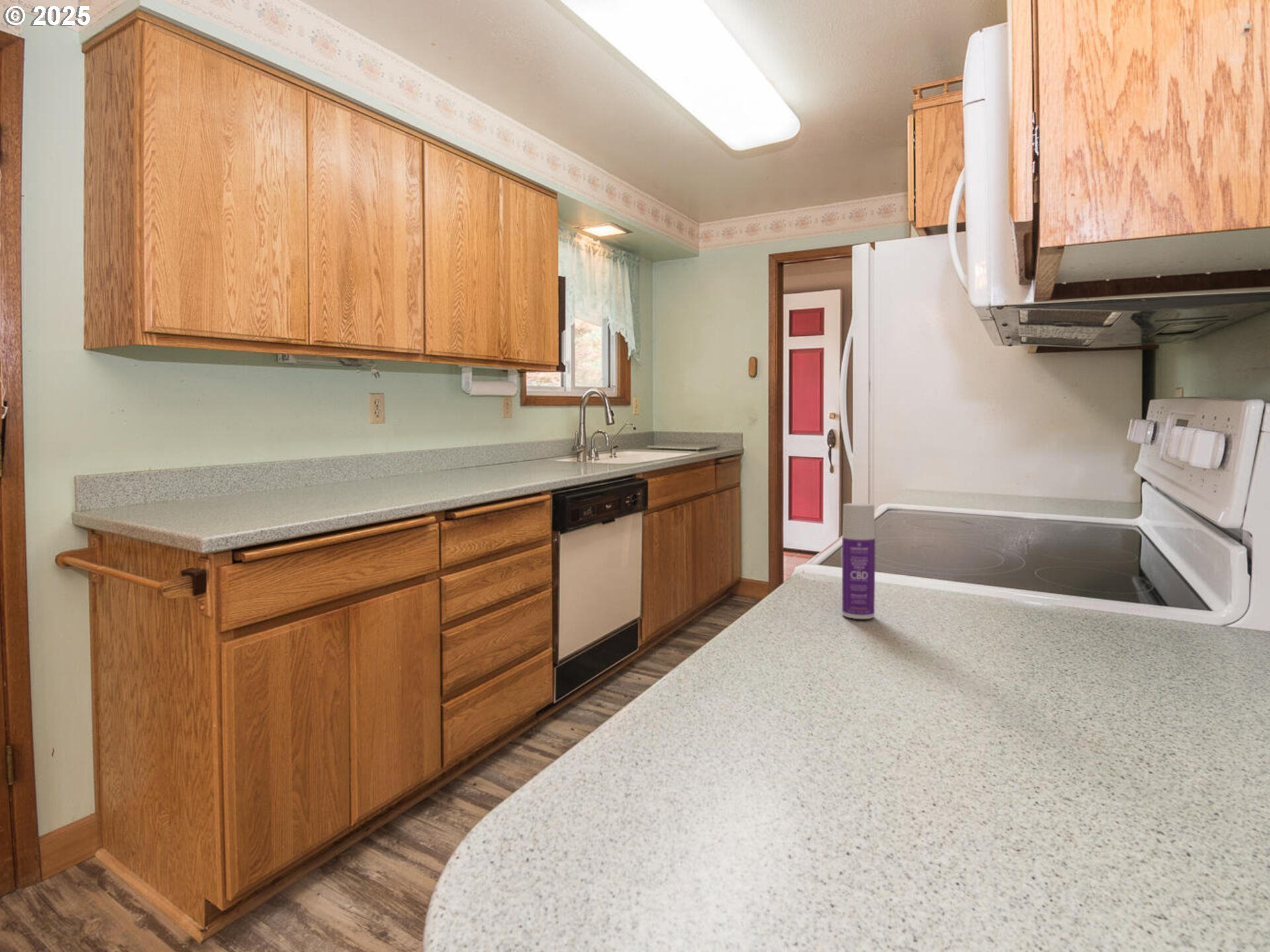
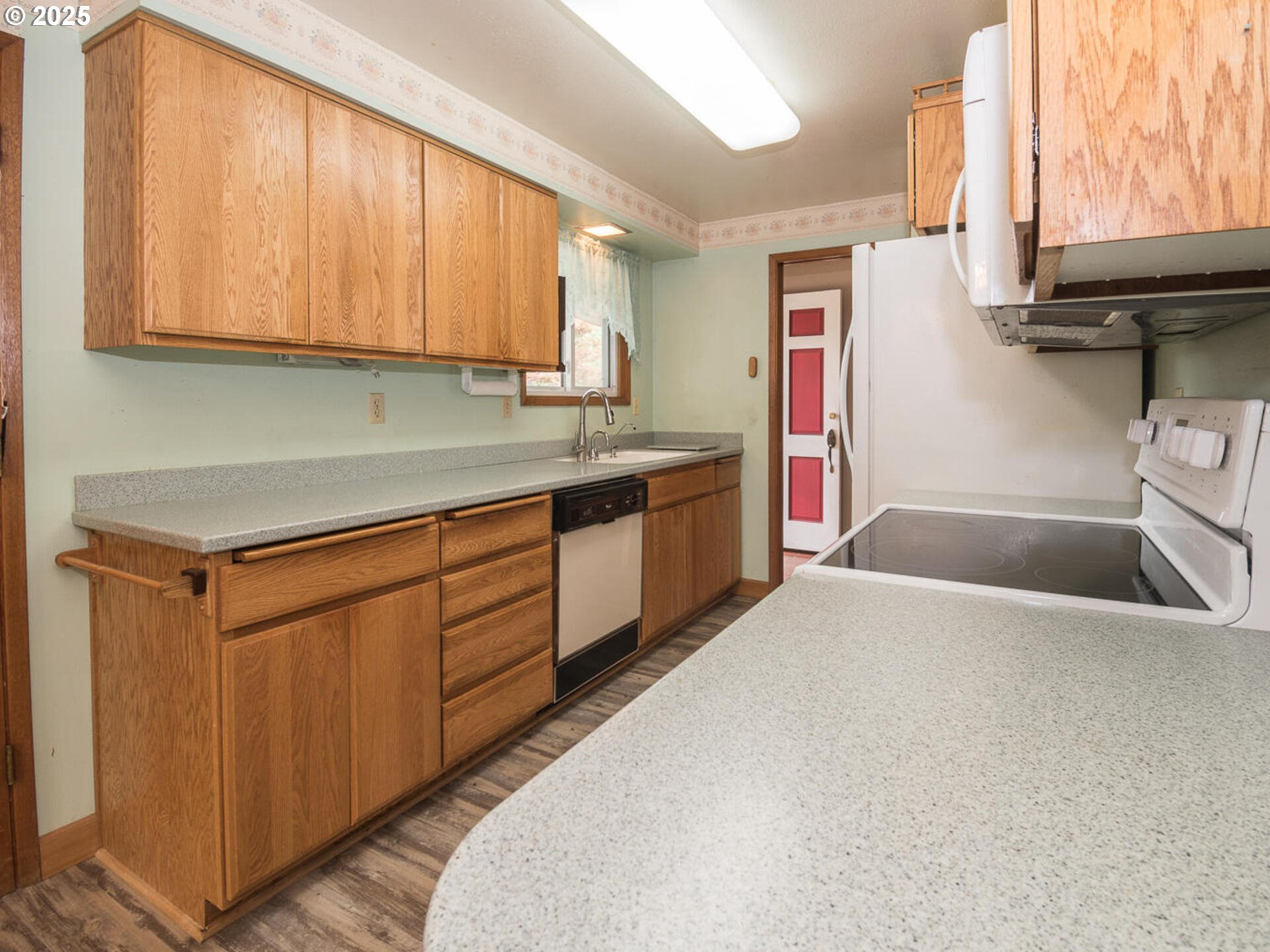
- bottle (858, 560)
